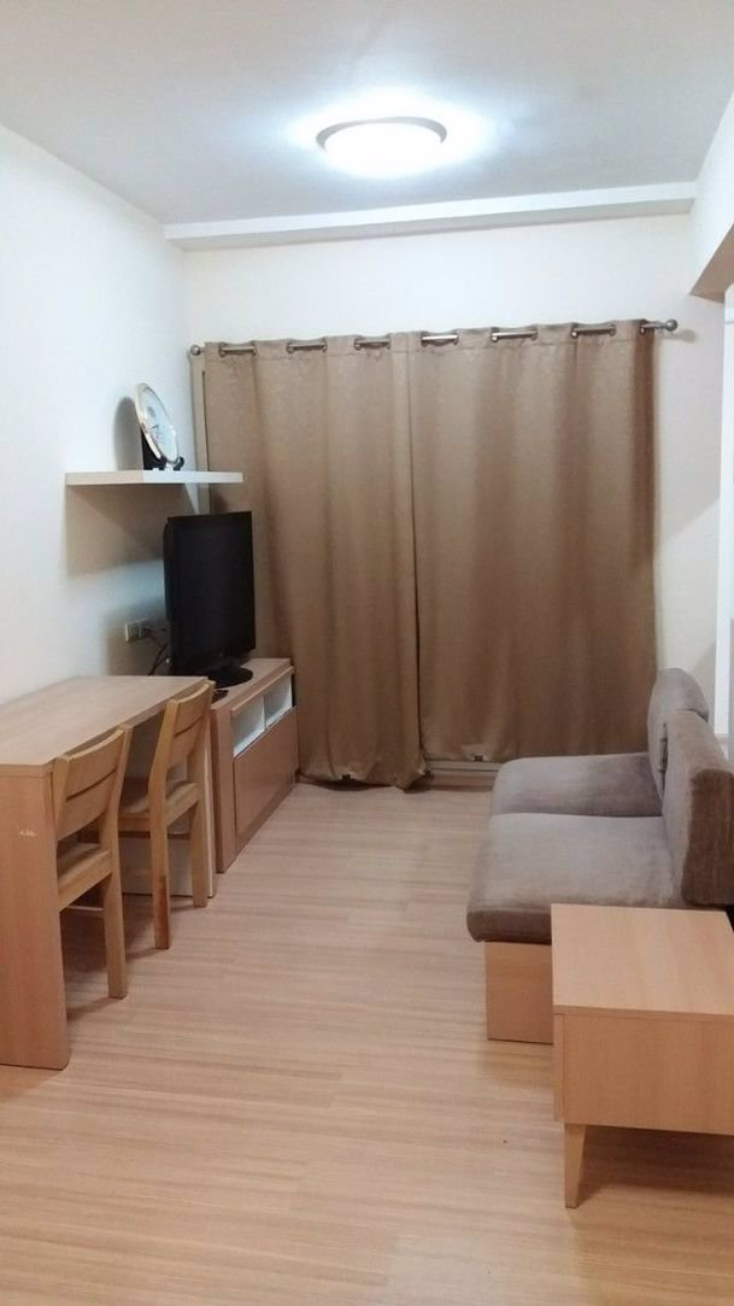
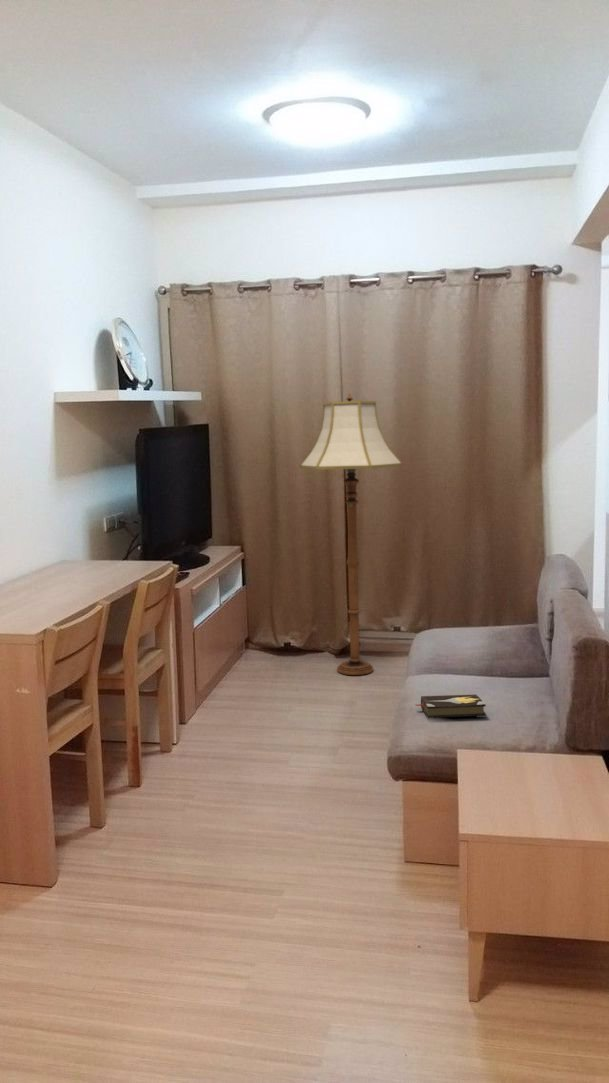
+ hardback book (452, 704)
+ floor lamp (352, 533)
